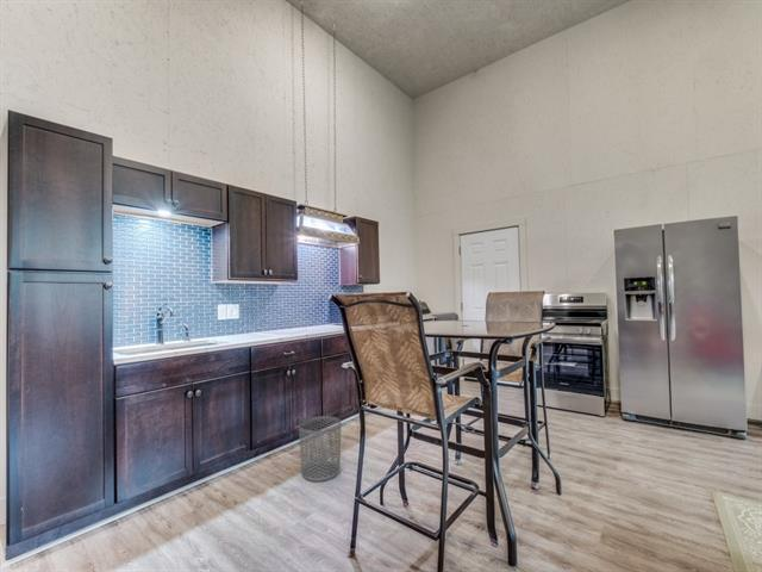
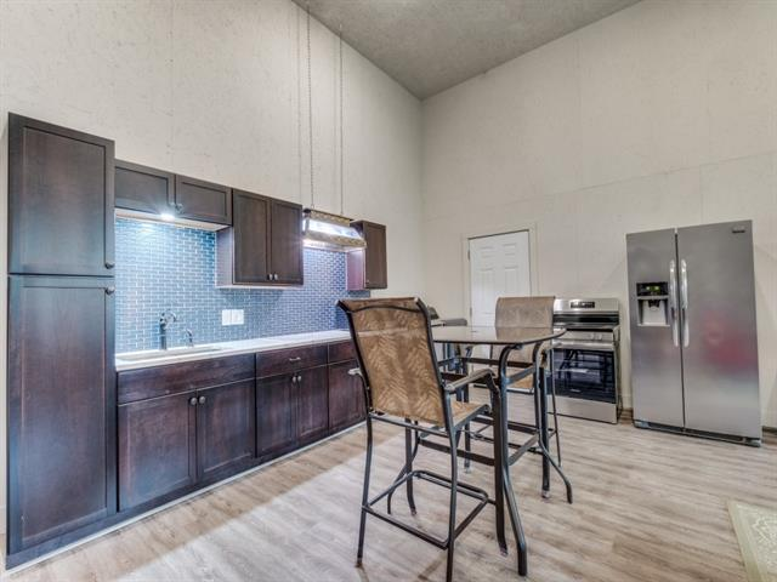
- waste bin (319, 447)
